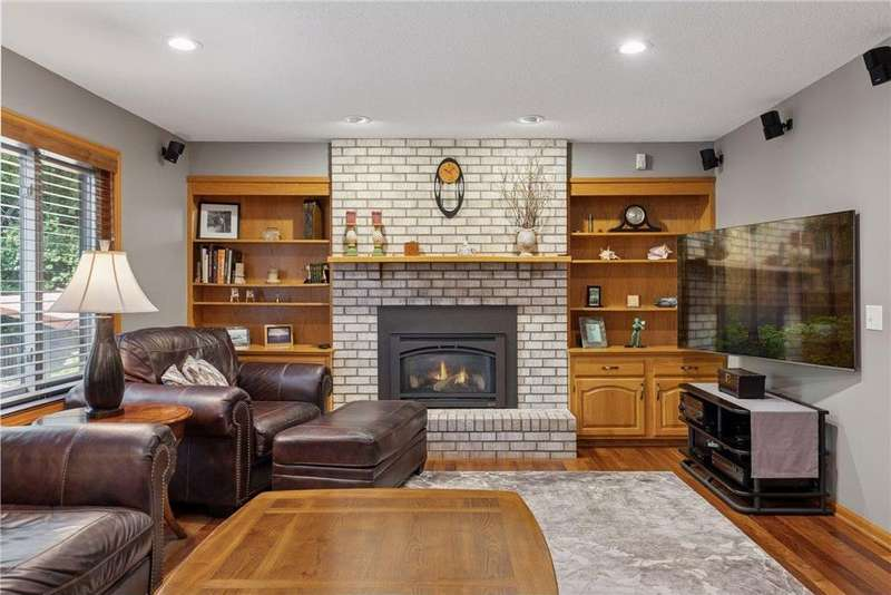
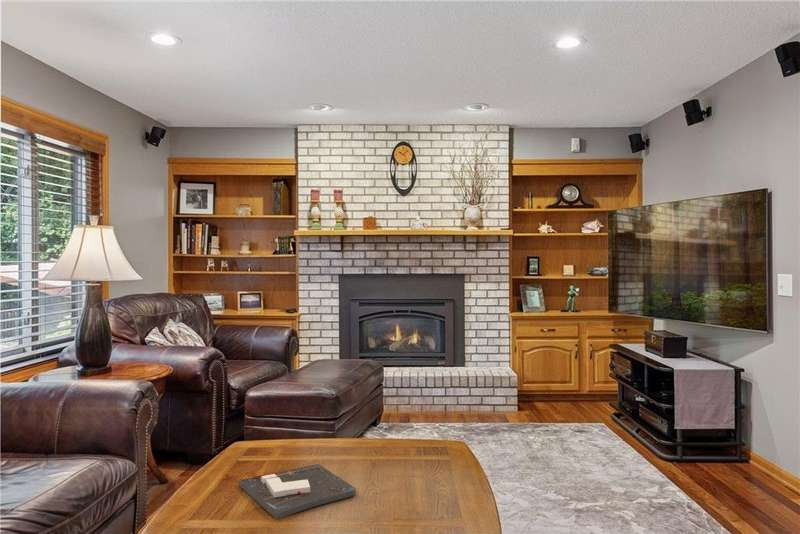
+ board game (295, 485)
